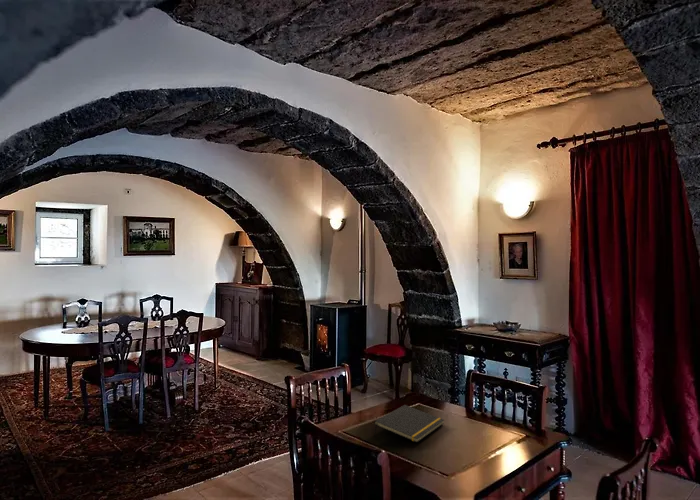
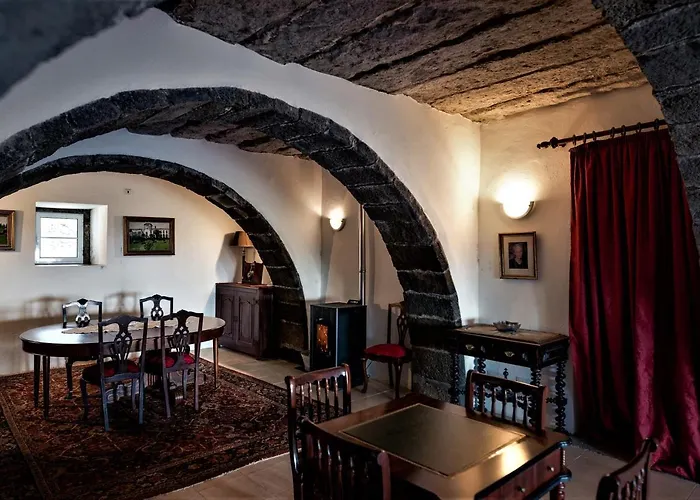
- notepad (410, 422)
